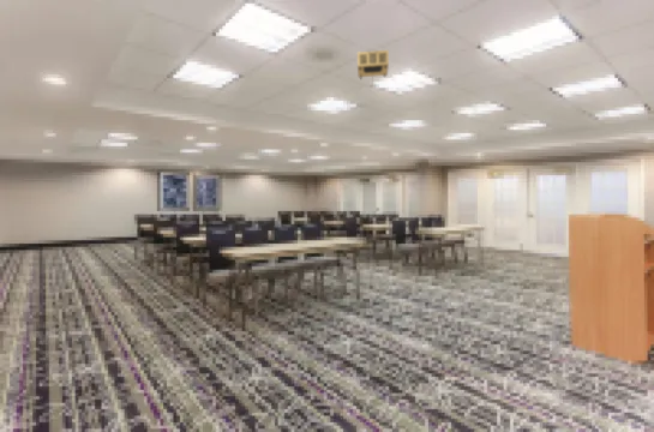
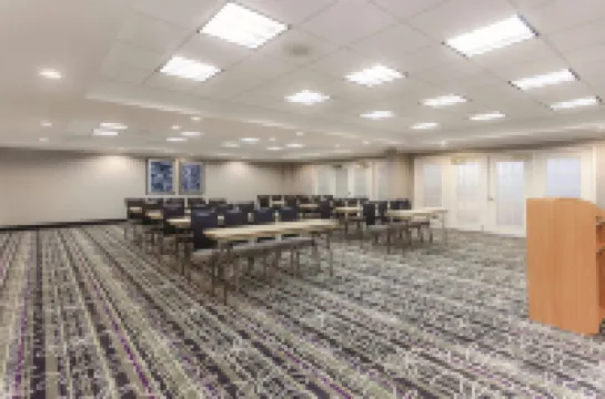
- projector (372, 66)
